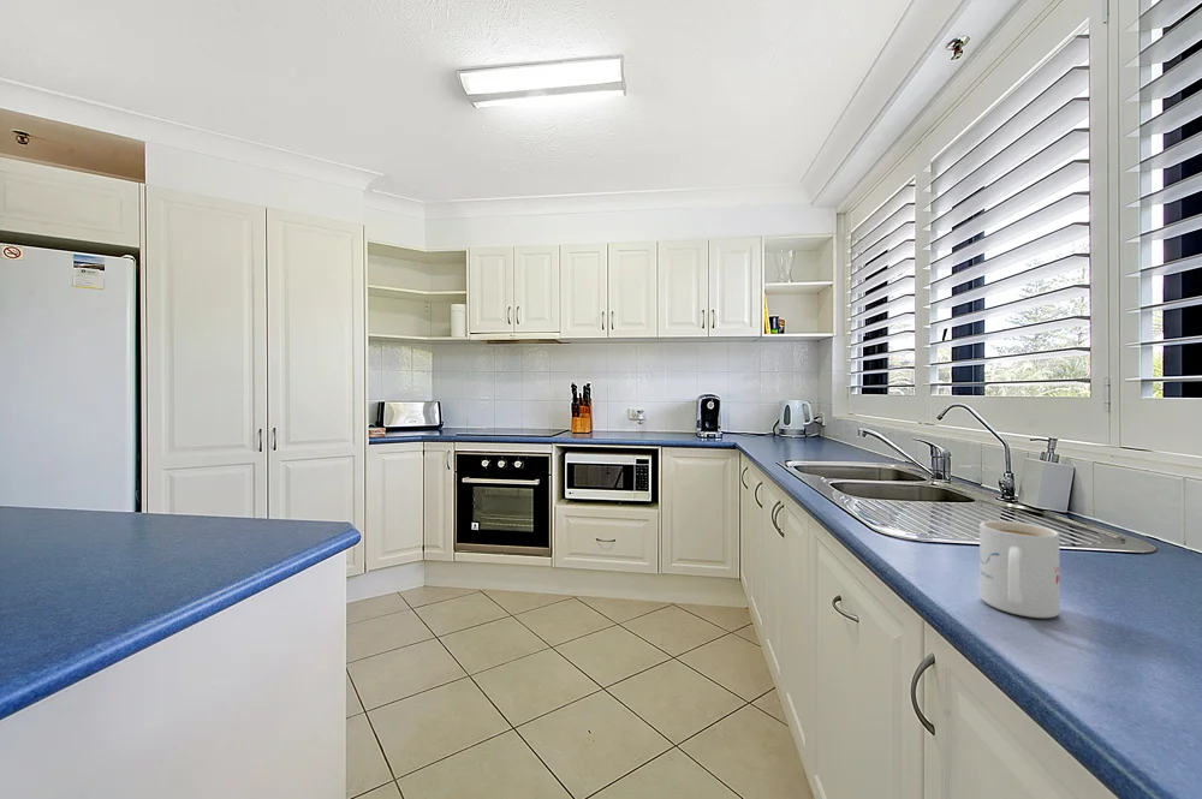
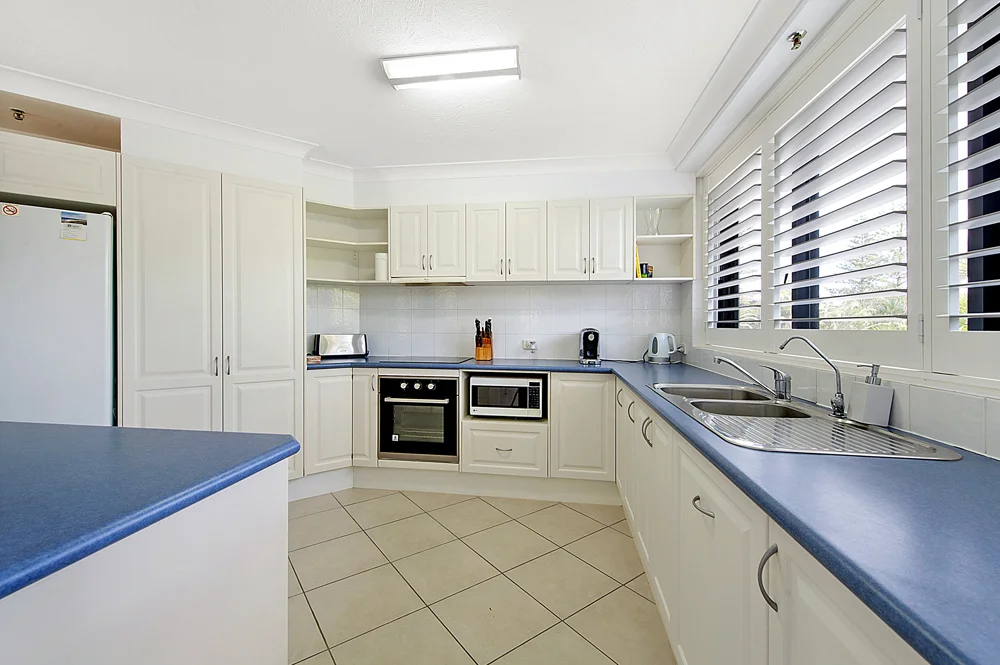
- mug (1017, 570)
